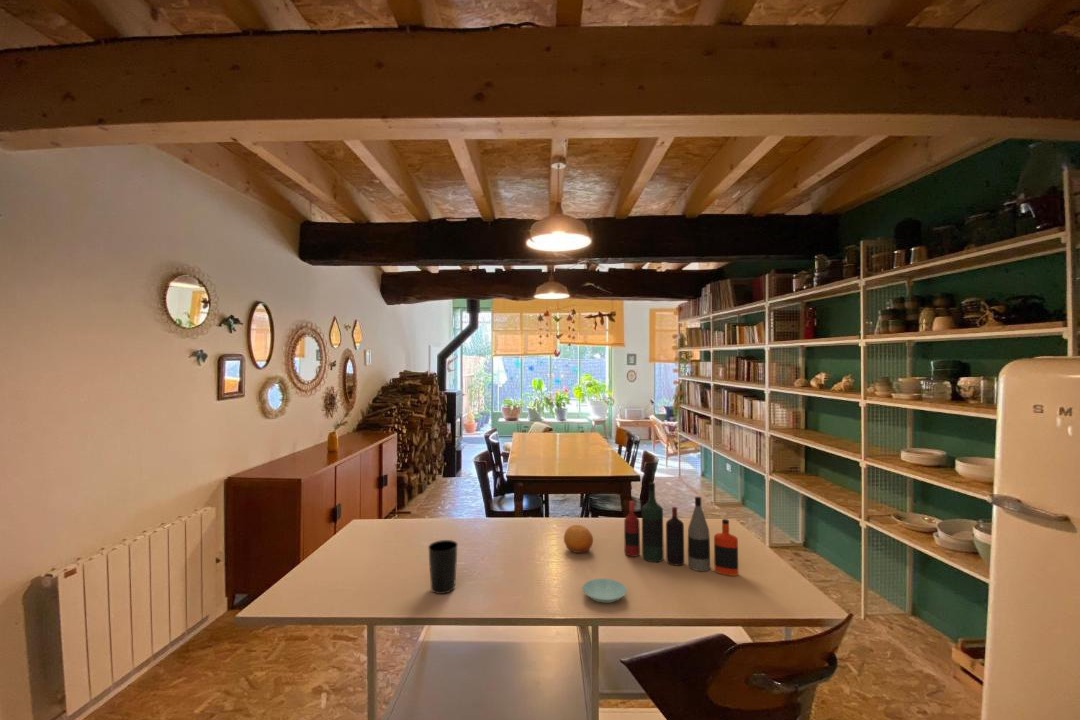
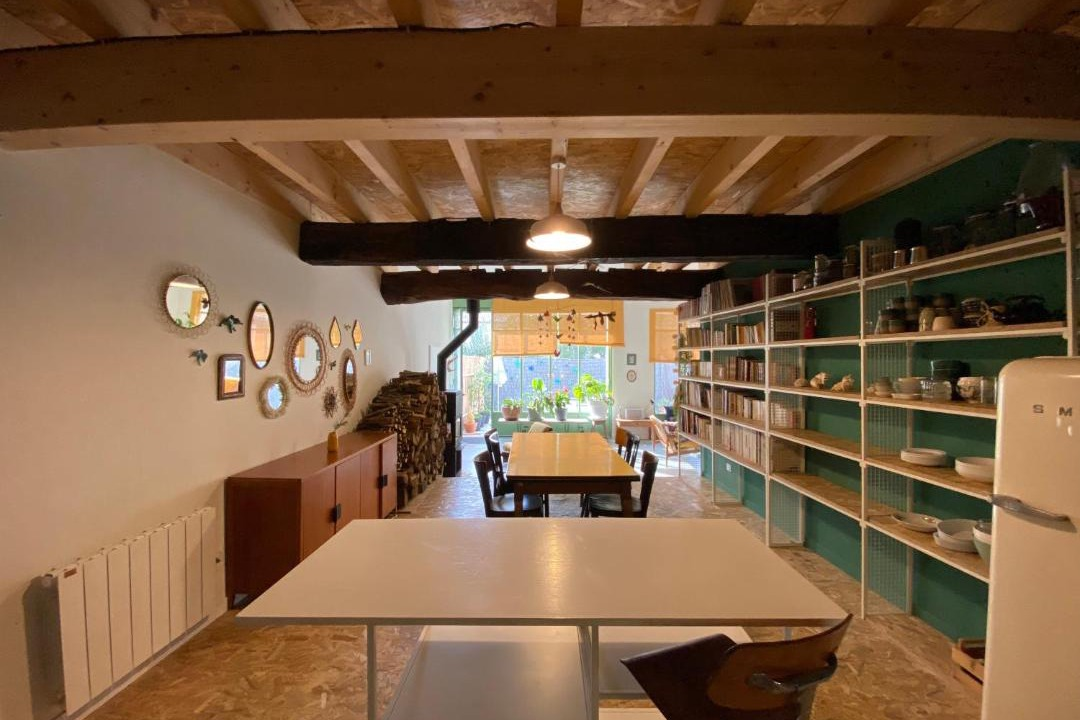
- fruit (578, 538)
- saucer (604, 592)
- cup (443, 566)
- bottle collection (677, 524)
